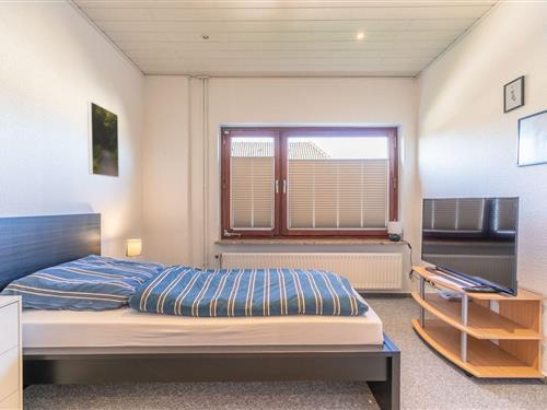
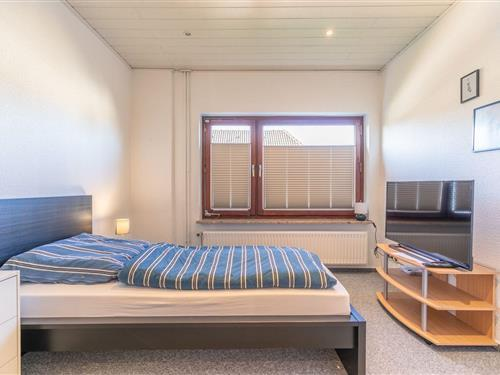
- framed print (104, 142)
